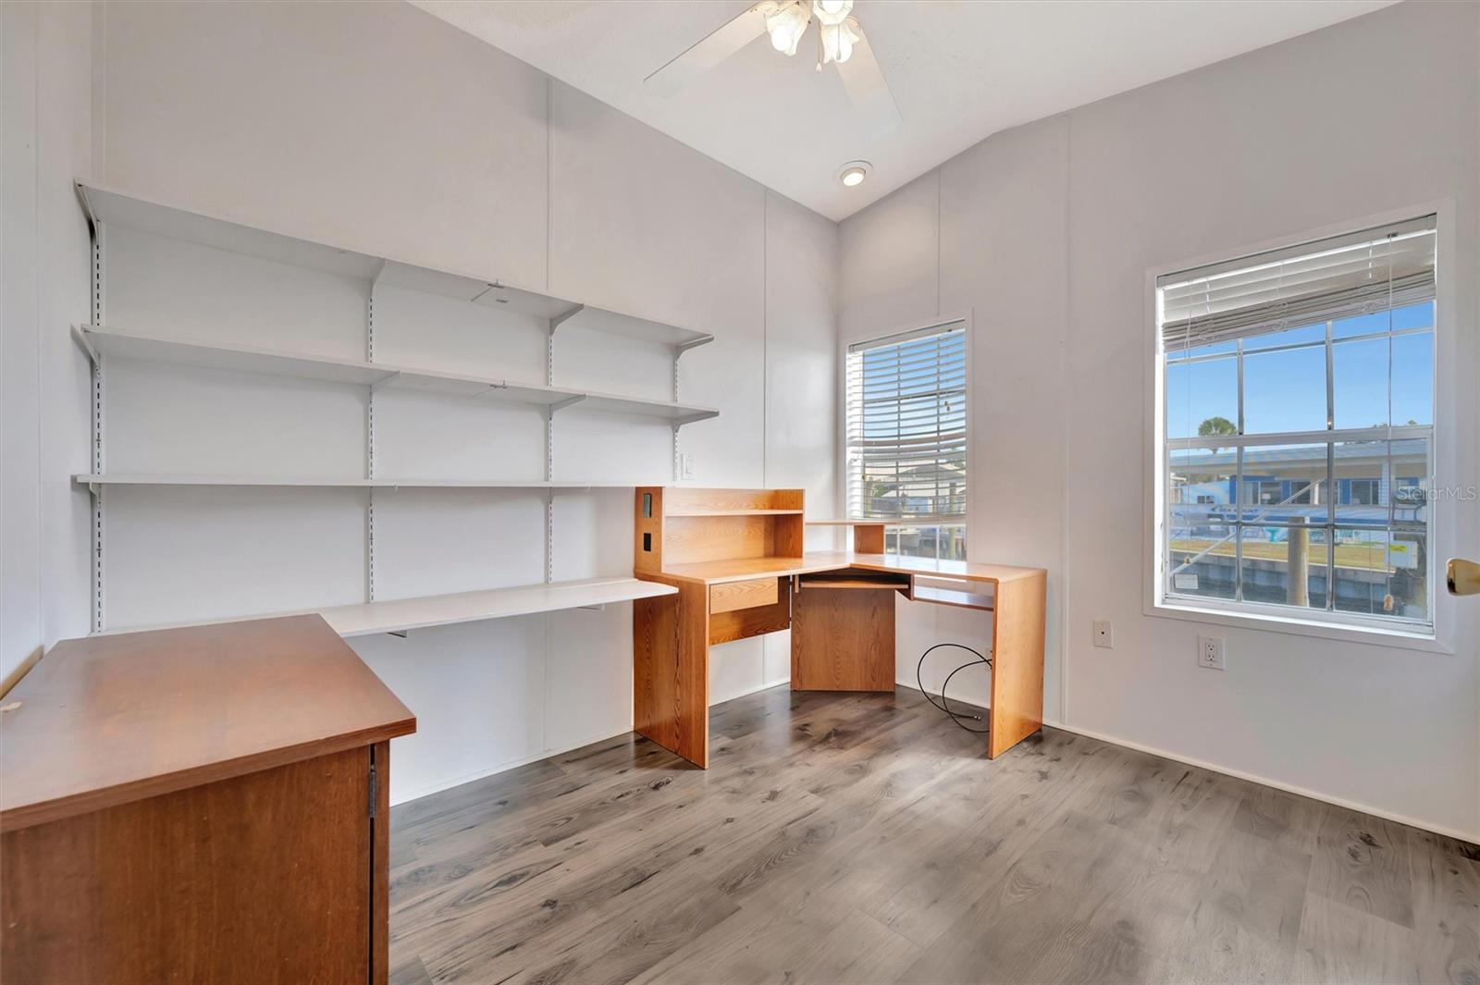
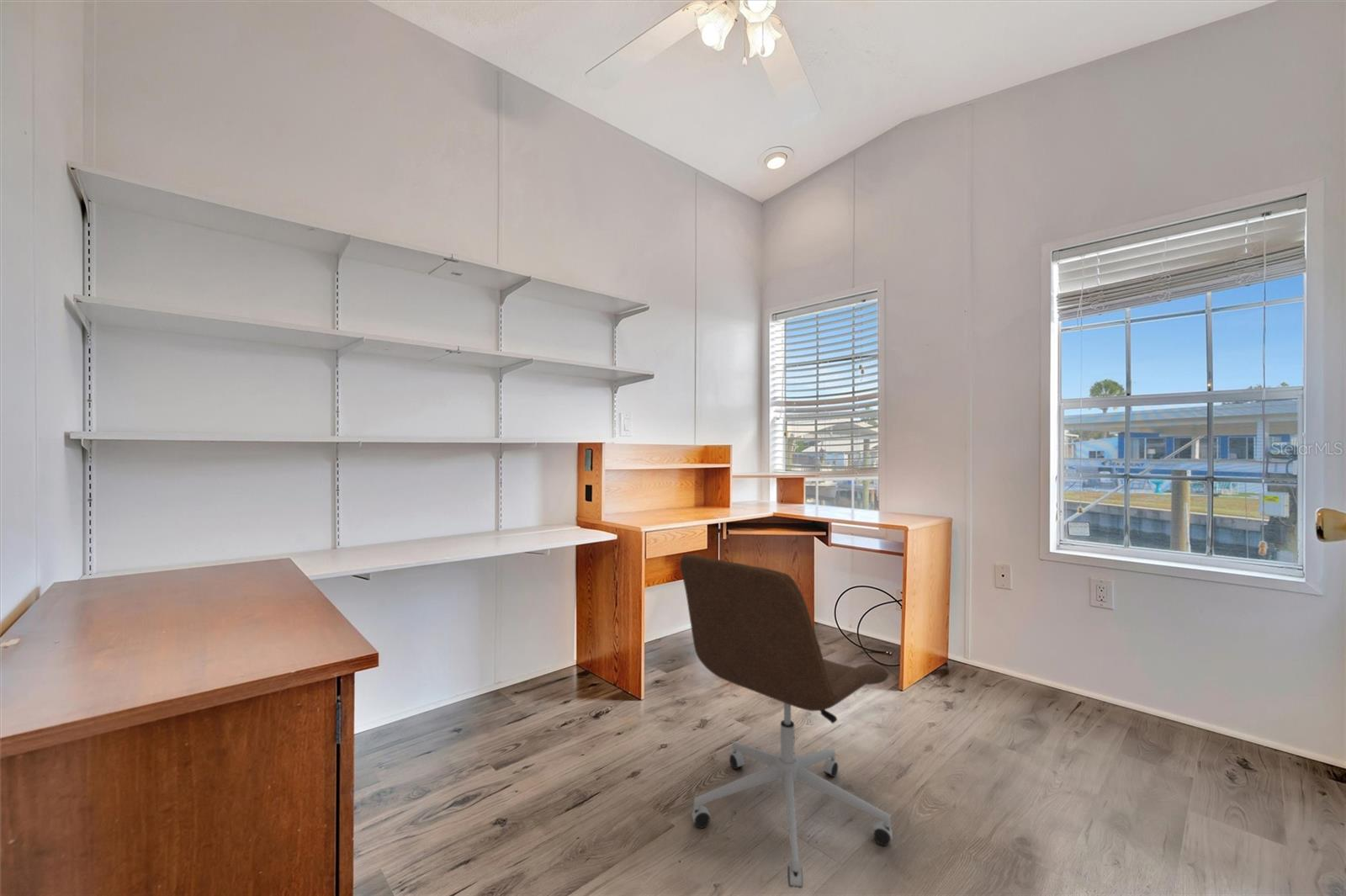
+ office chair (784, 681)
